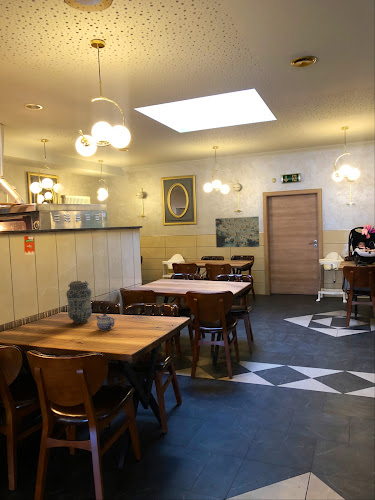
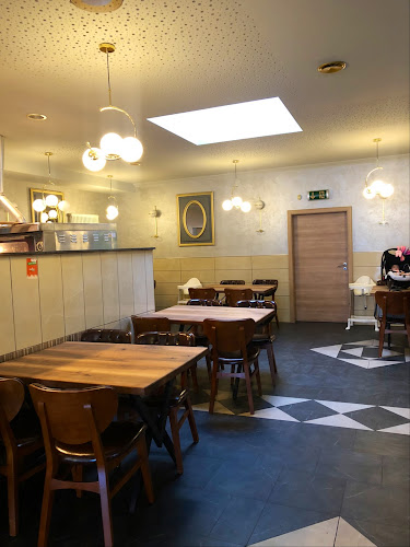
- wall art (236, 232)
- teapot (105, 321)
- vase (79, 301)
